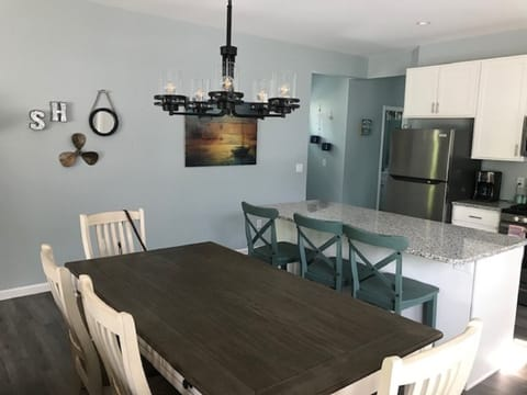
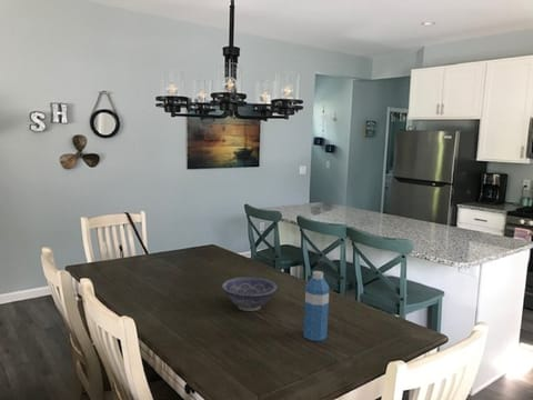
+ decorative bowl (249, 296)
+ water bottle (316, 303)
